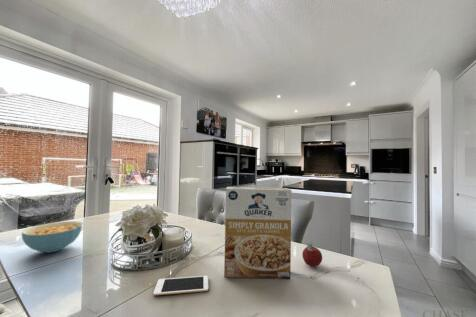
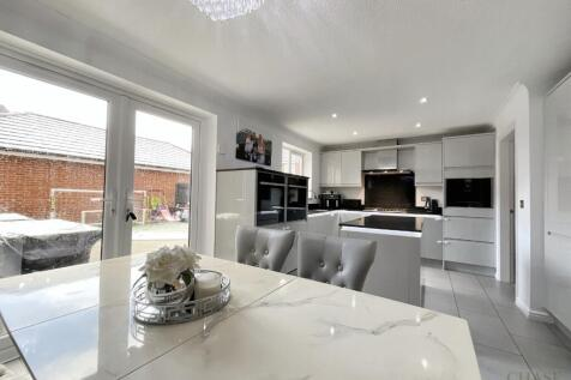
- fruit (312, 253)
- cereal box (257, 230)
- cell phone (182, 284)
- cereal bowl (54, 238)
